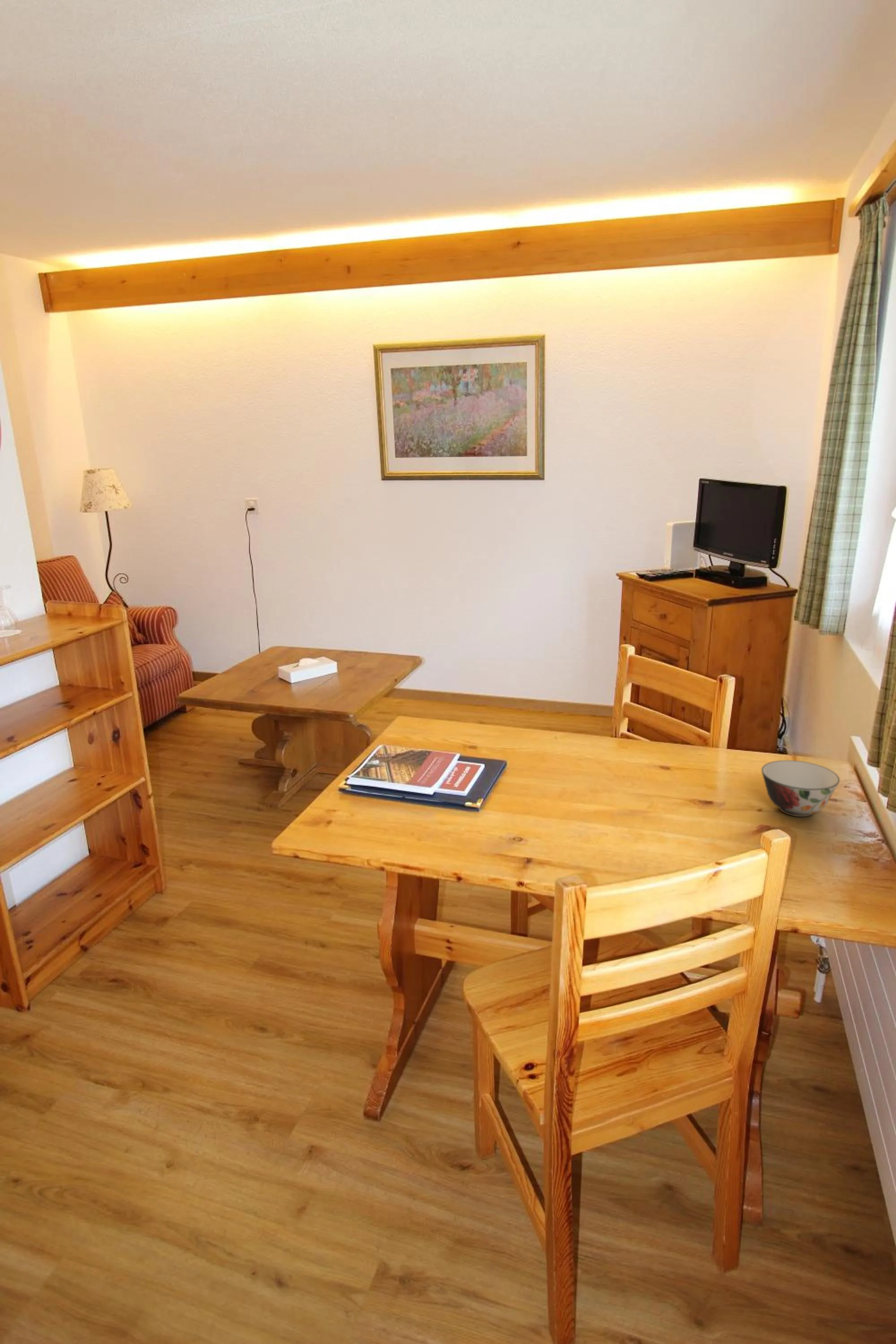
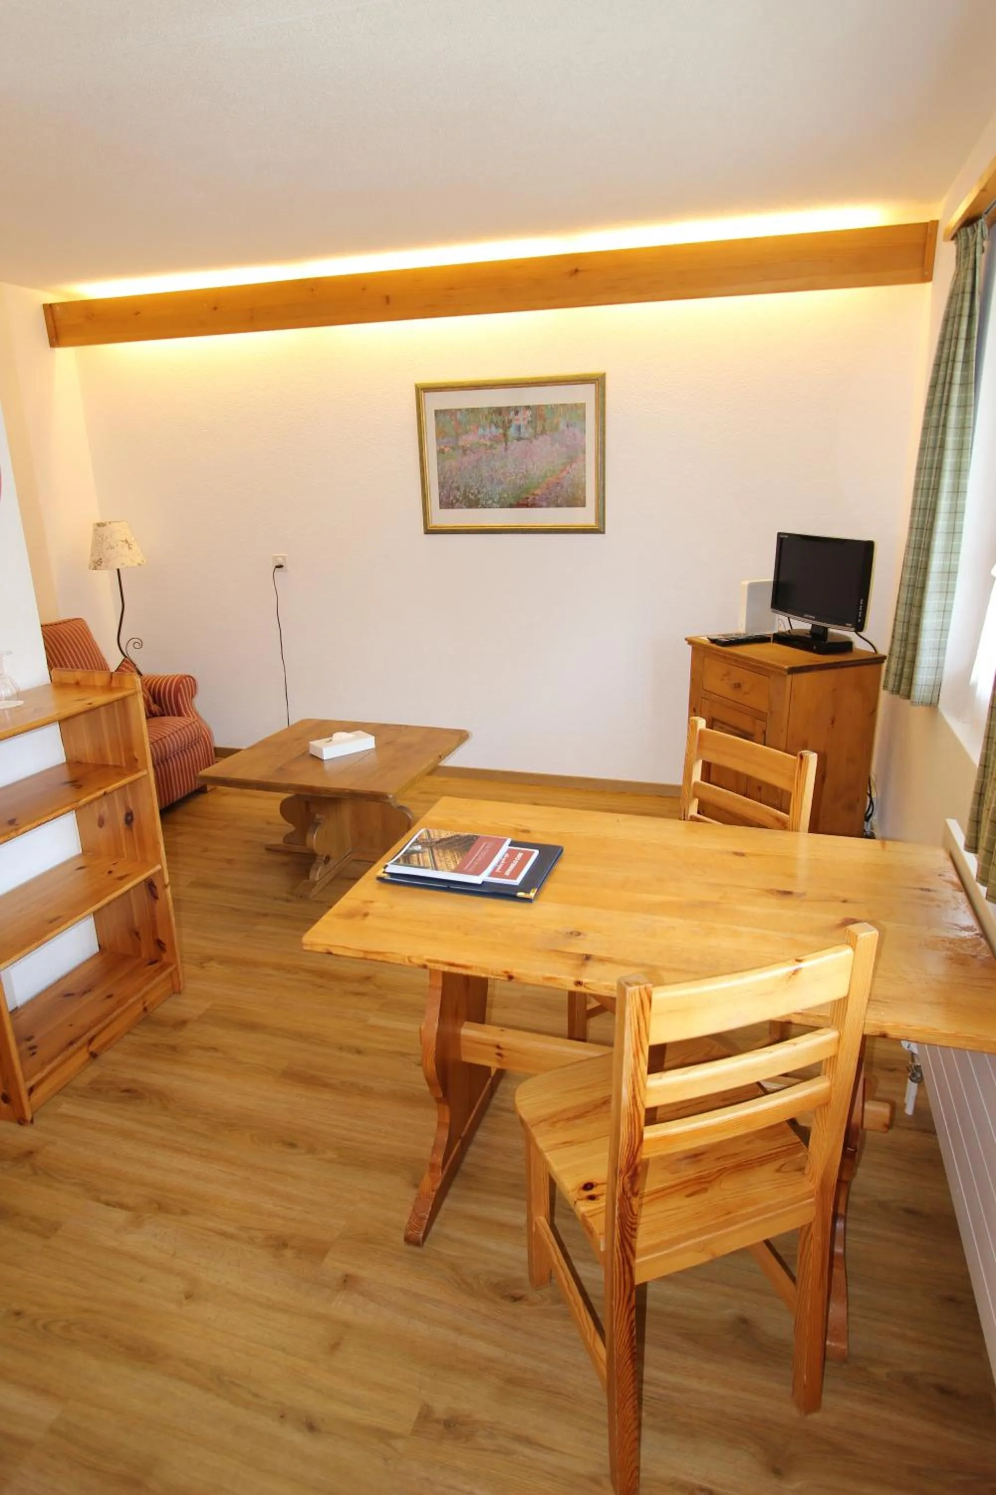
- soup bowl (798, 792)
